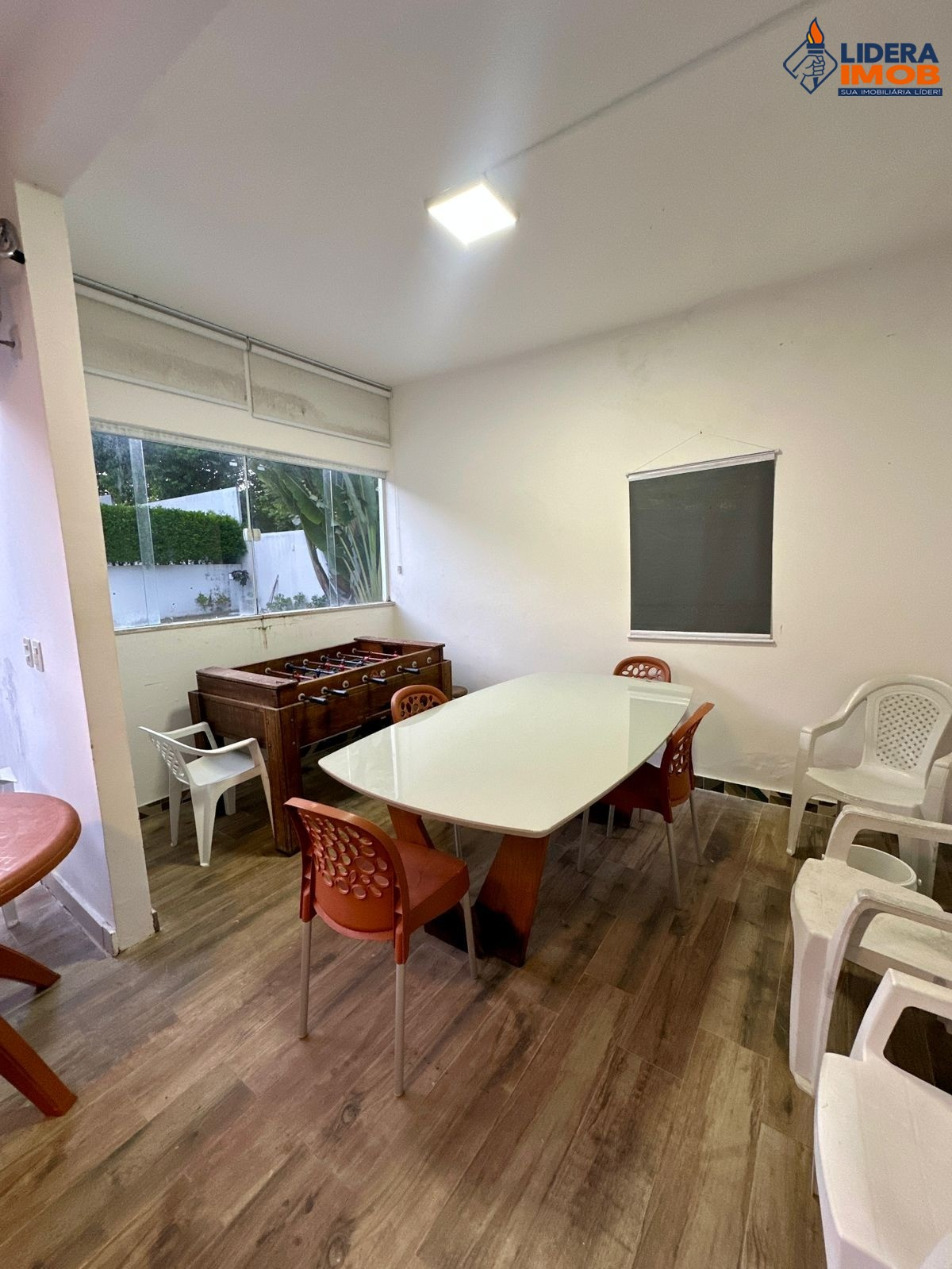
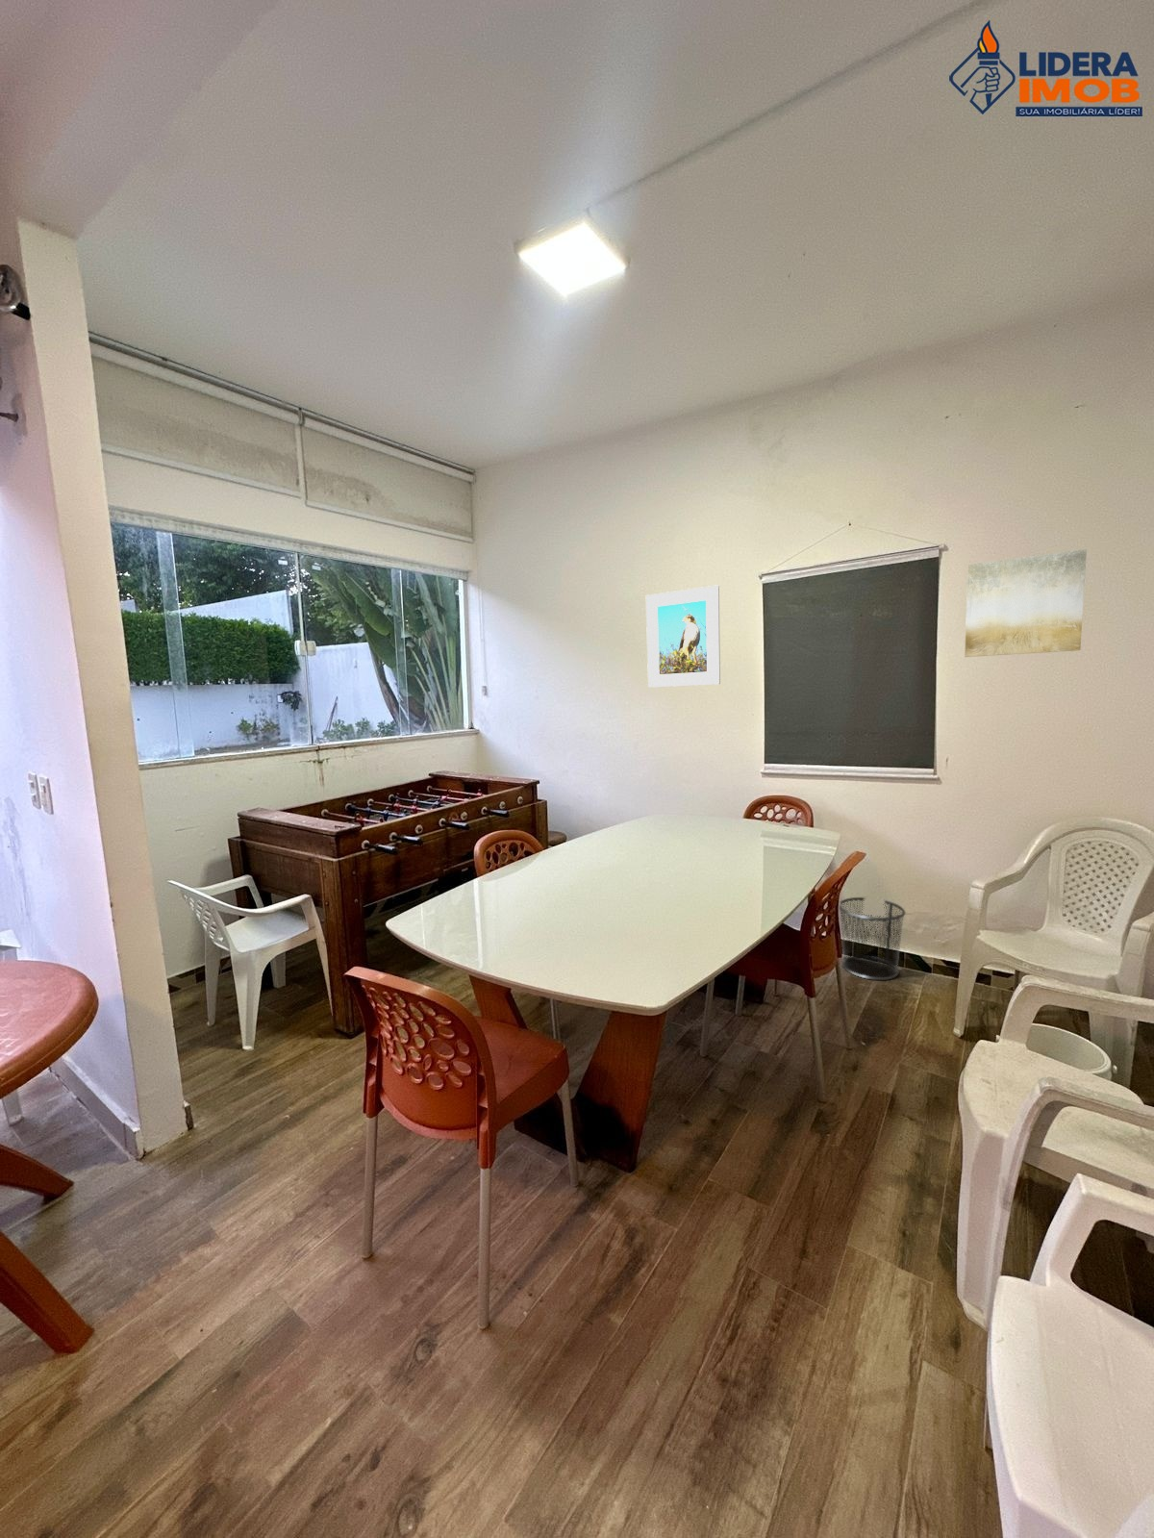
+ wall art (1022, 606)
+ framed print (681, 639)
+ waste bin (870, 937)
